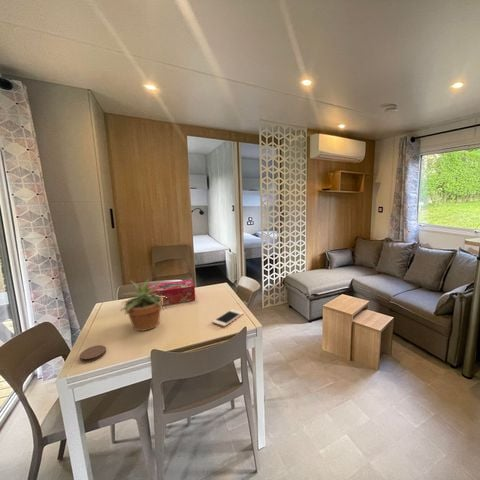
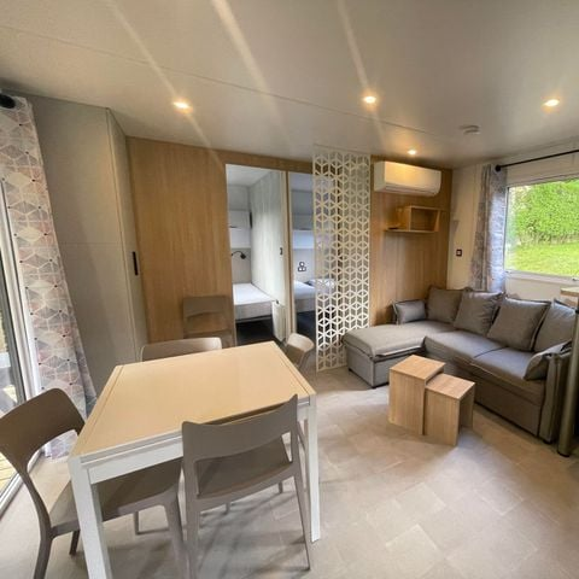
- coaster (93, 353)
- tissue box (172, 292)
- cell phone (228, 317)
- potted plant (145, 302)
